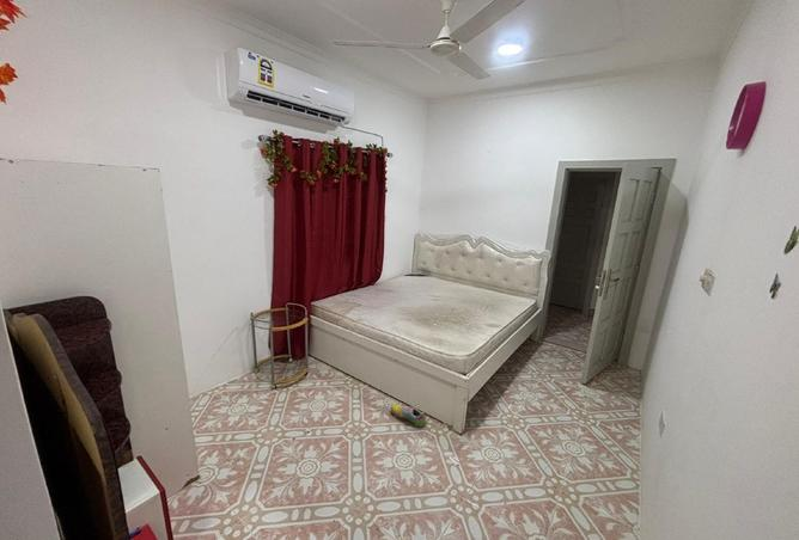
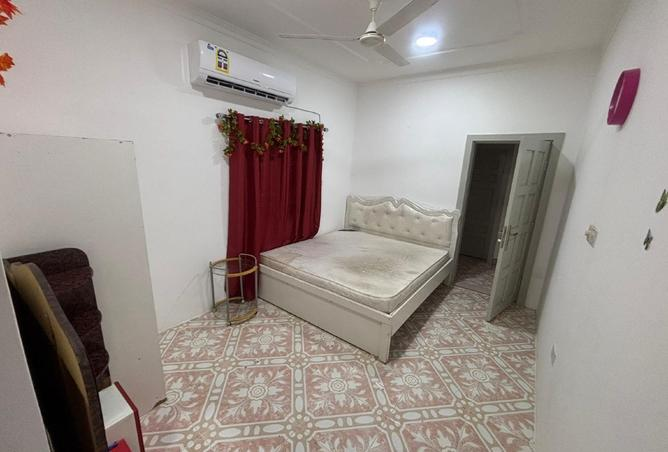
- shoe (408, 411)
